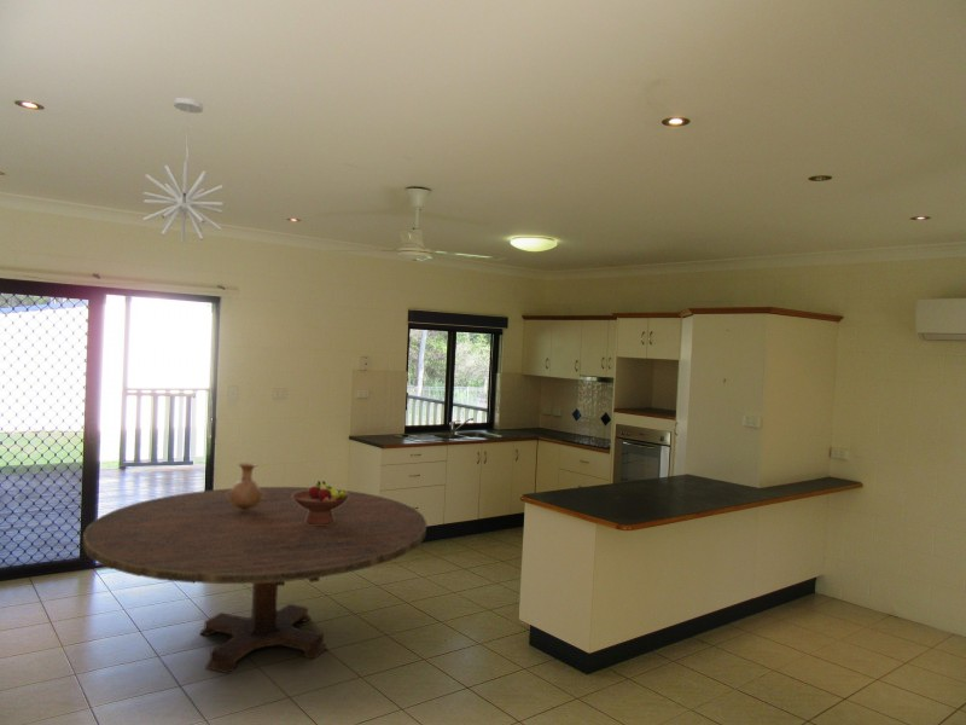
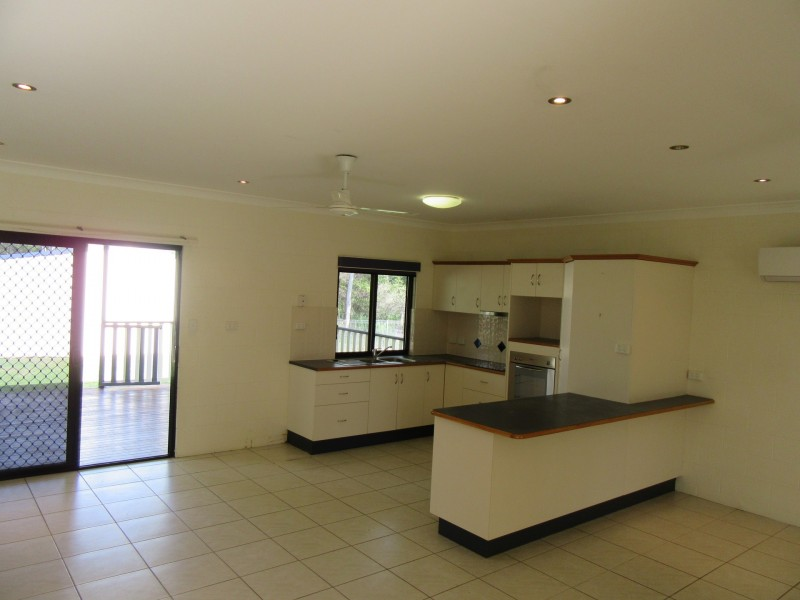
- vase (245, 487)
- pendant light (185, 170)
- fruit bowl (320, 503)
- dining table (264, 580)
